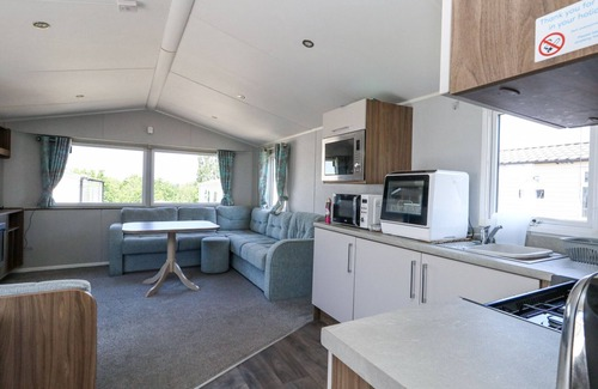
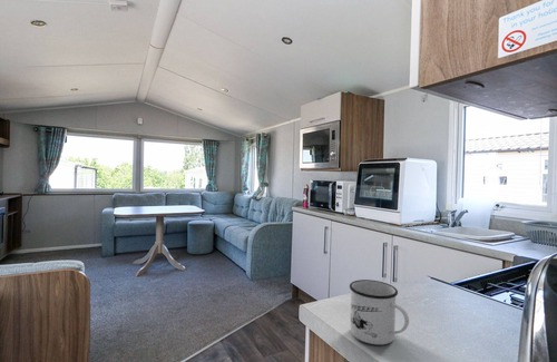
+ mug (379, 313)
